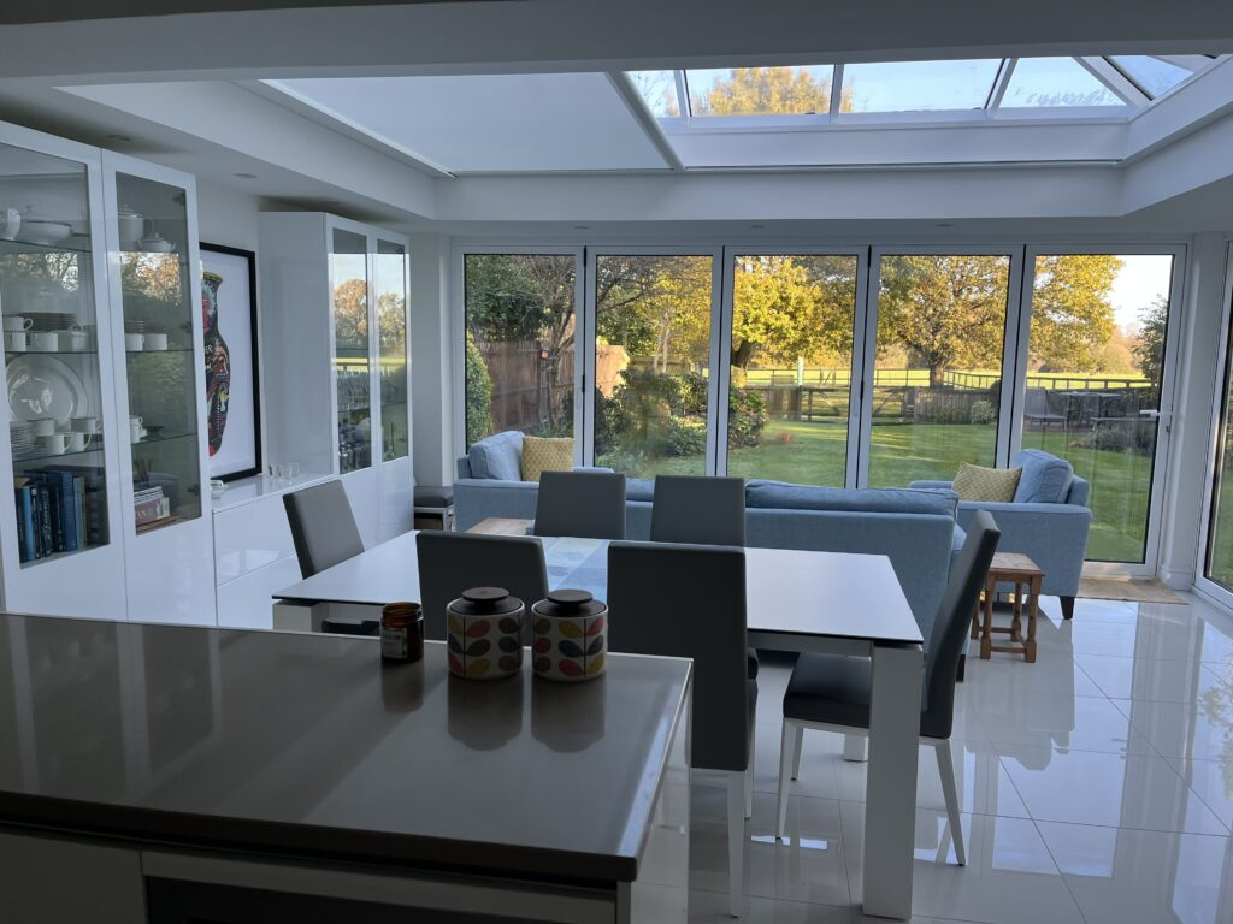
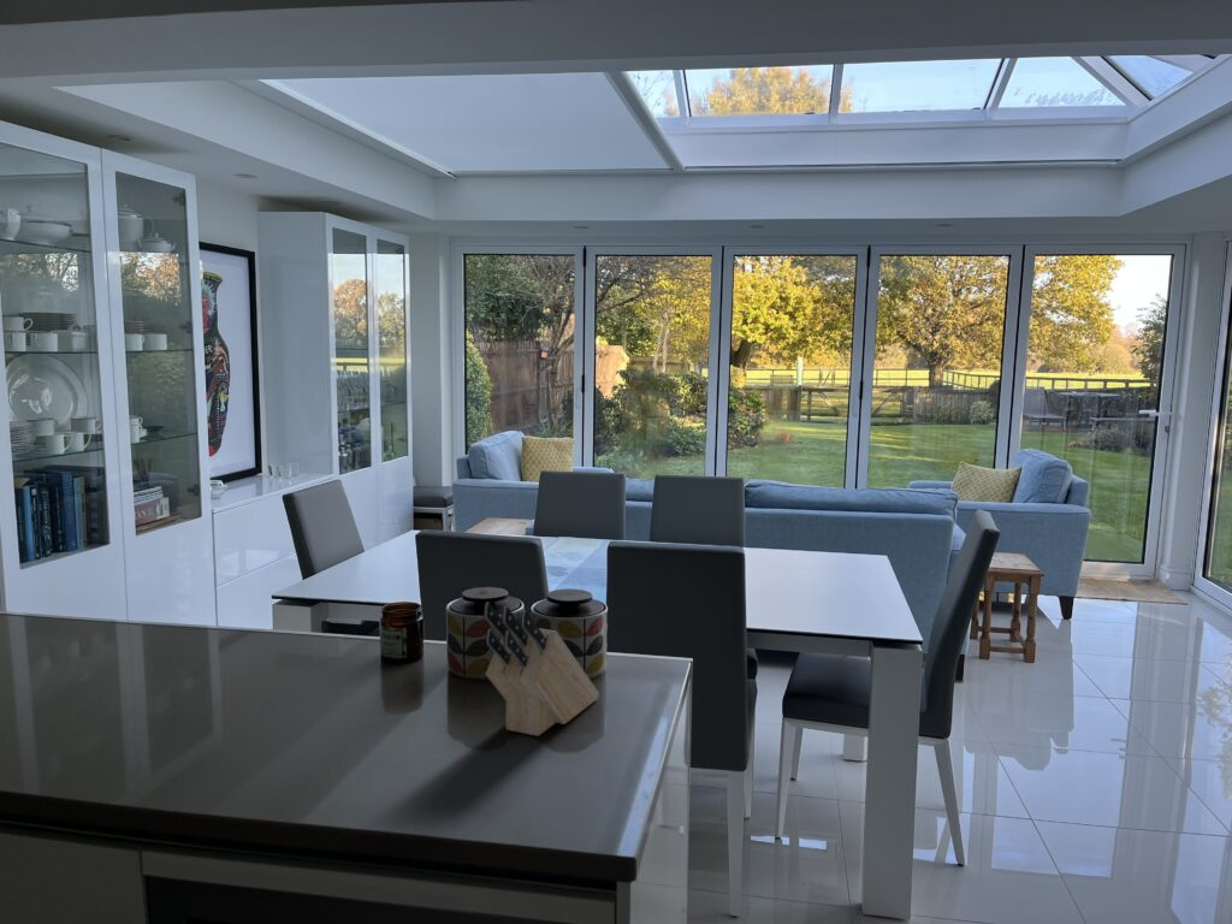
+ knife block (540, 656)
